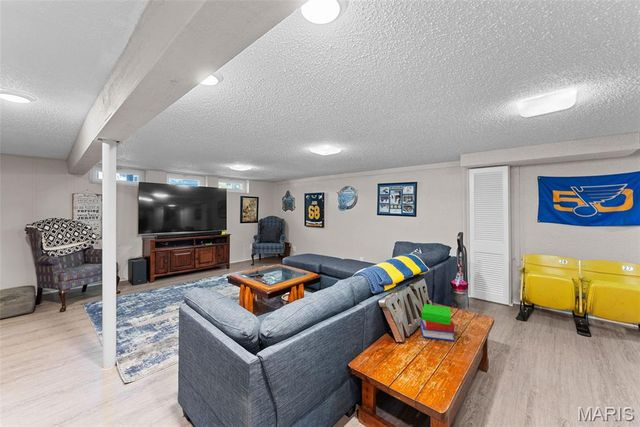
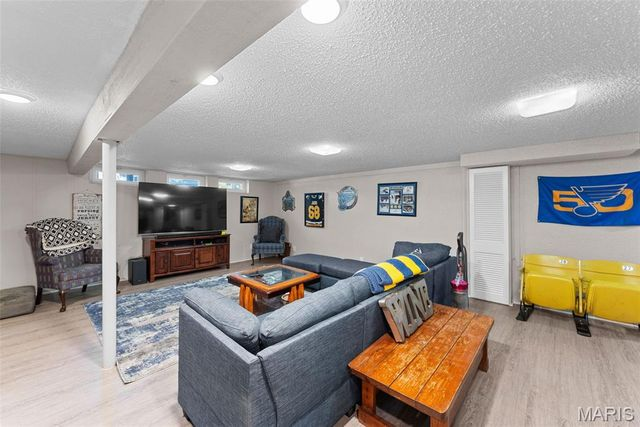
- book (436, 321)
